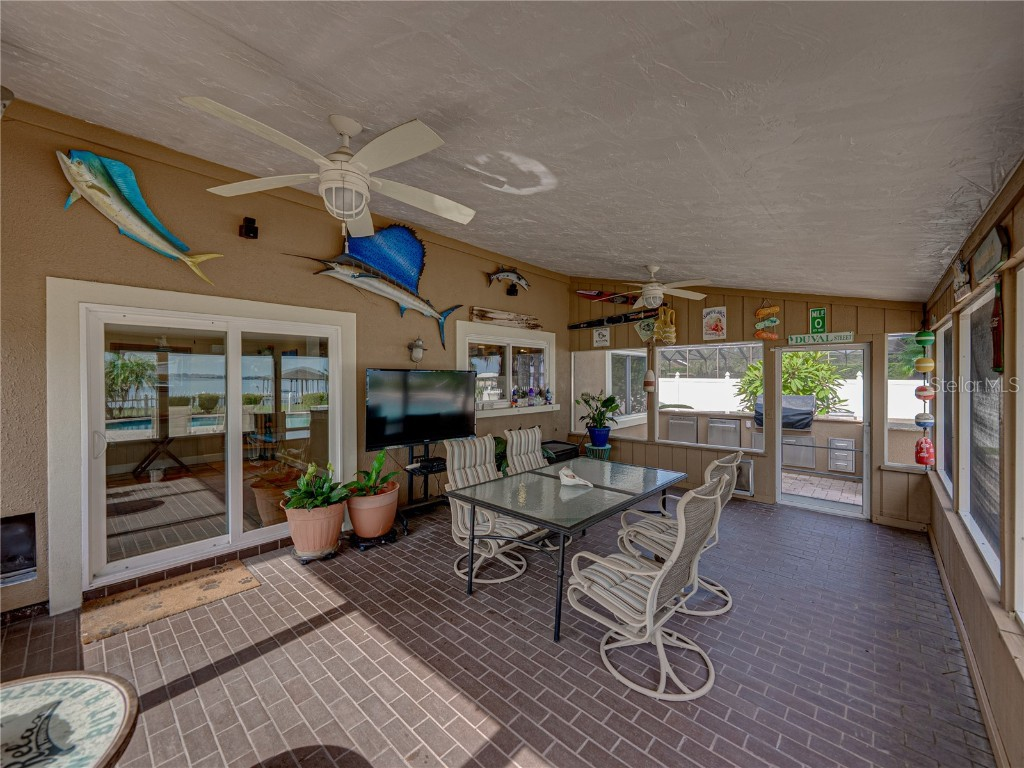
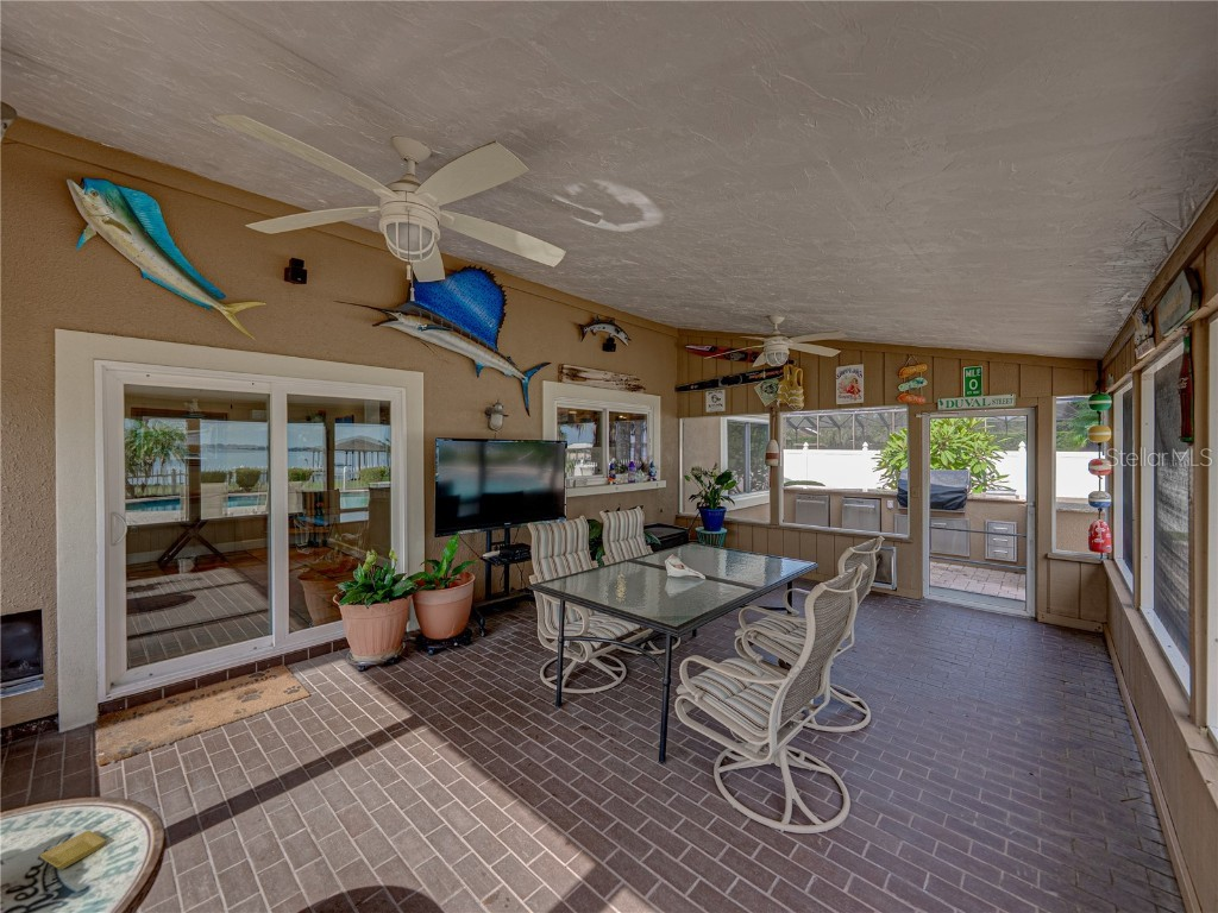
+ saucer (73, 851)
